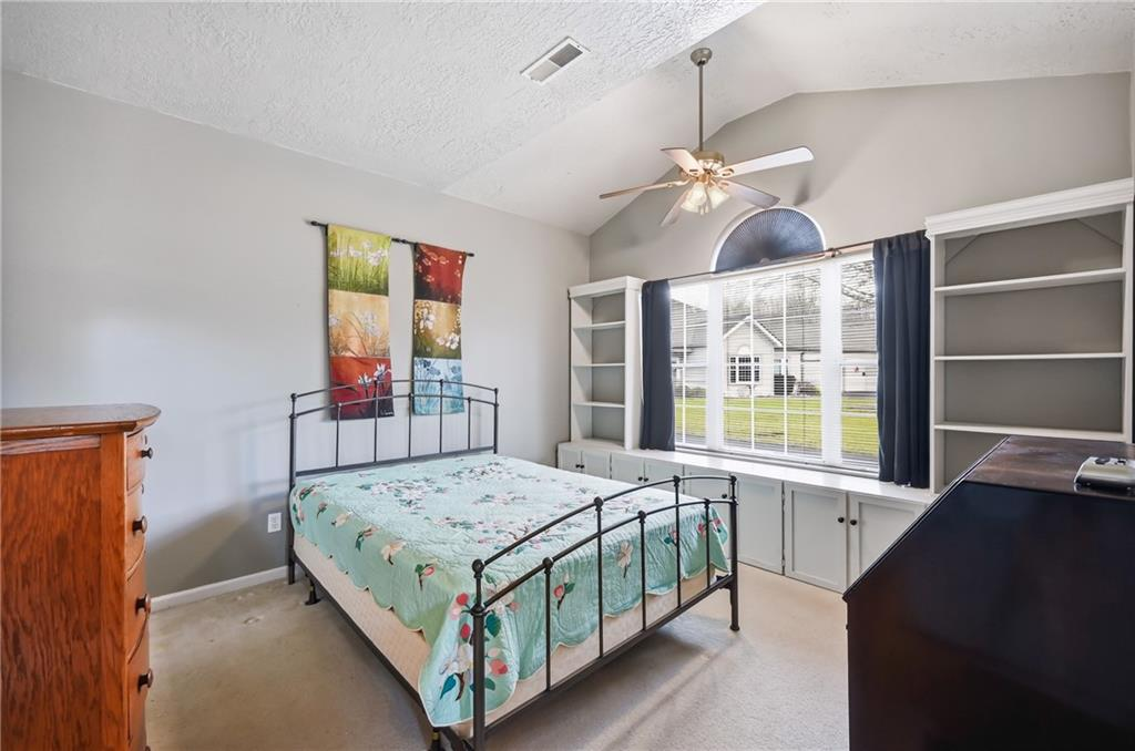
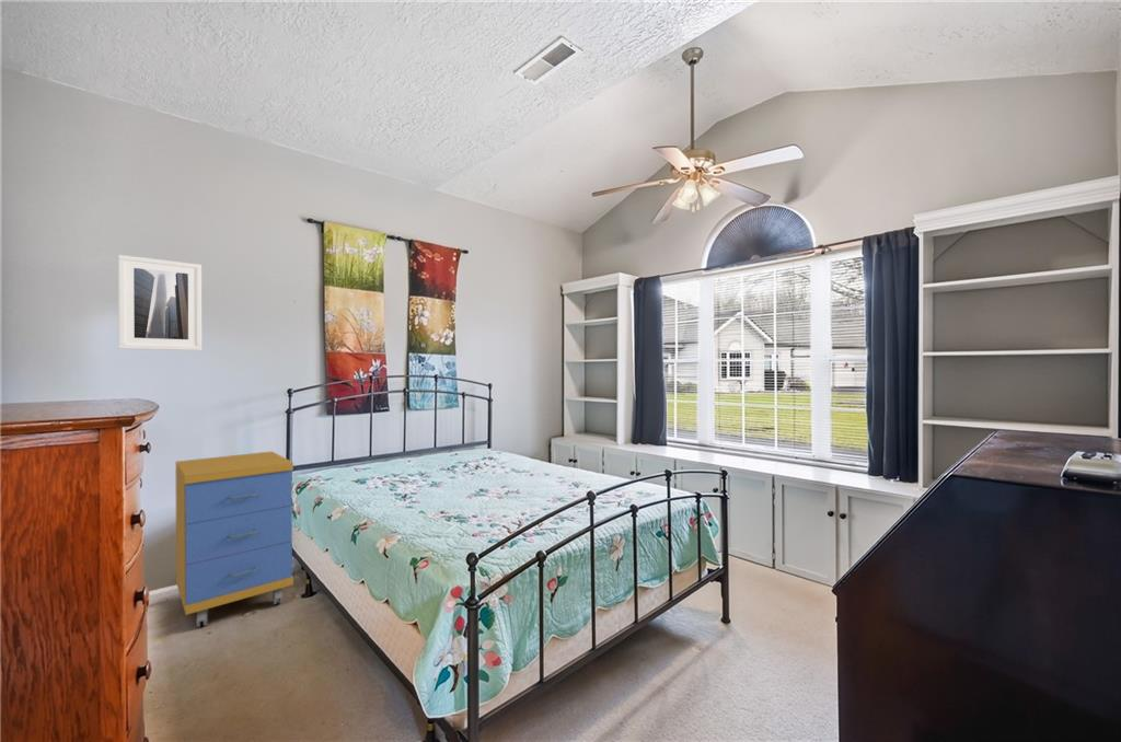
+ storage cabinet (234, 532)
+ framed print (161, 304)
